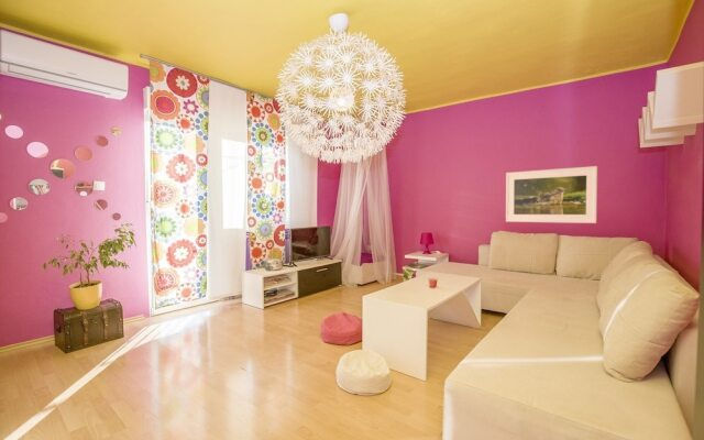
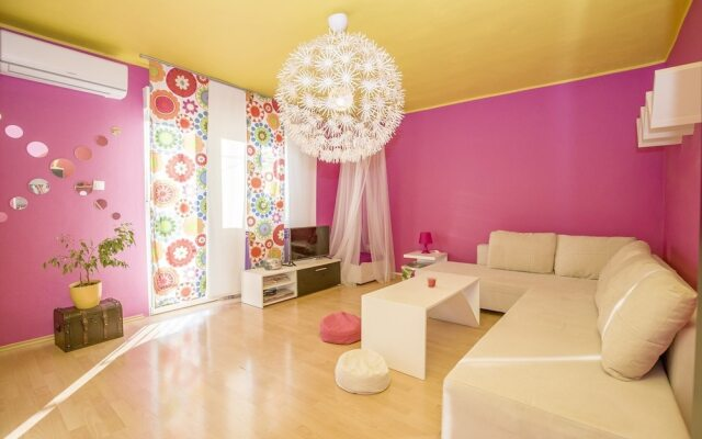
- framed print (548, 196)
